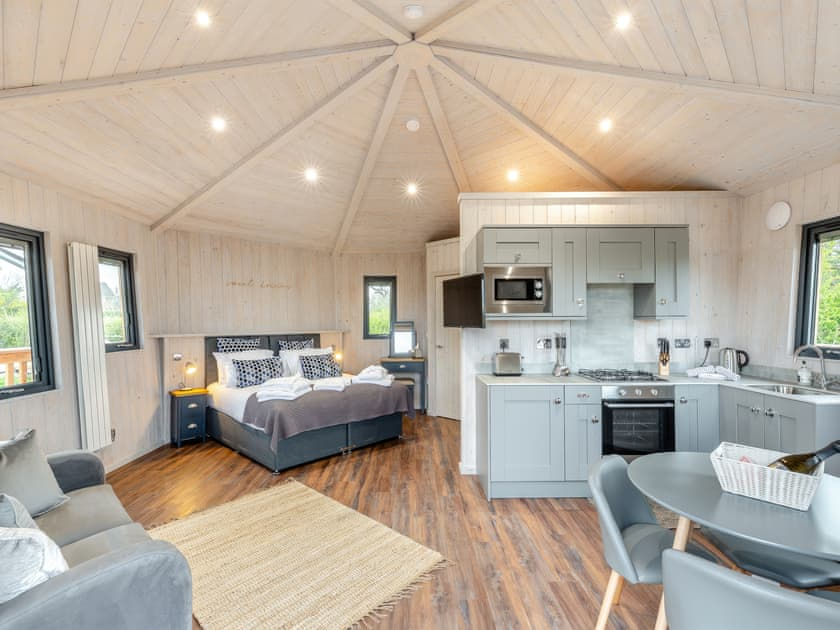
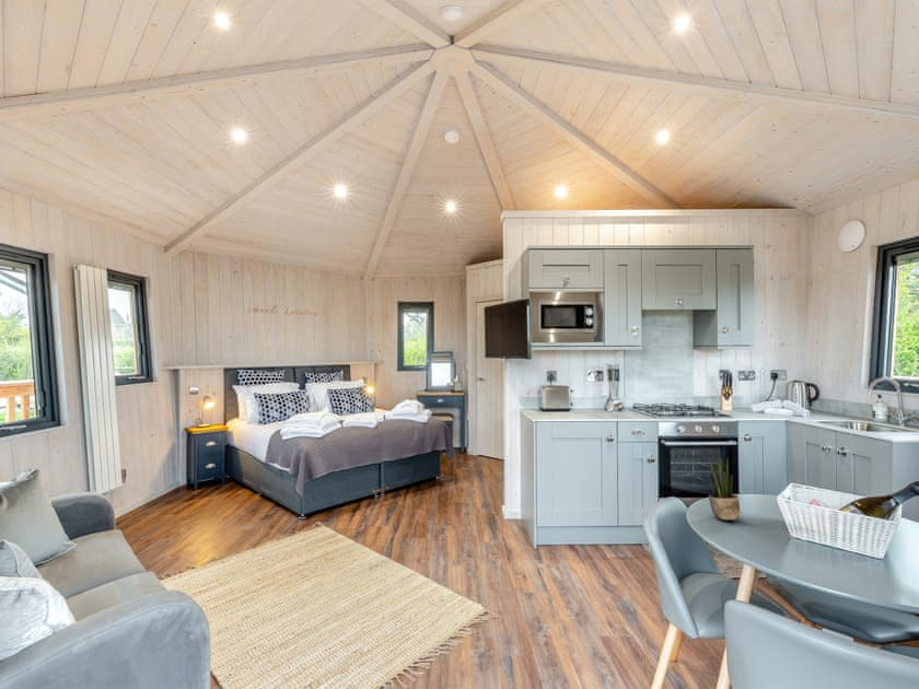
+ potted plant (721, 484)
